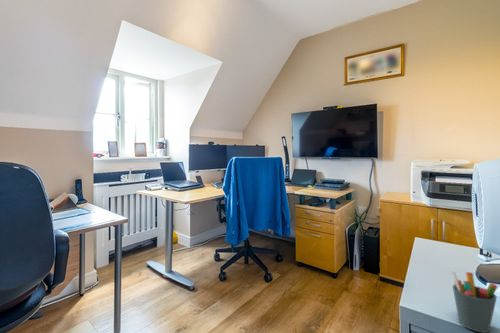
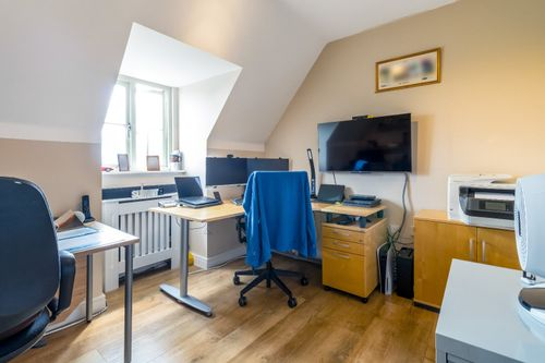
- pen holder (473, 298)
